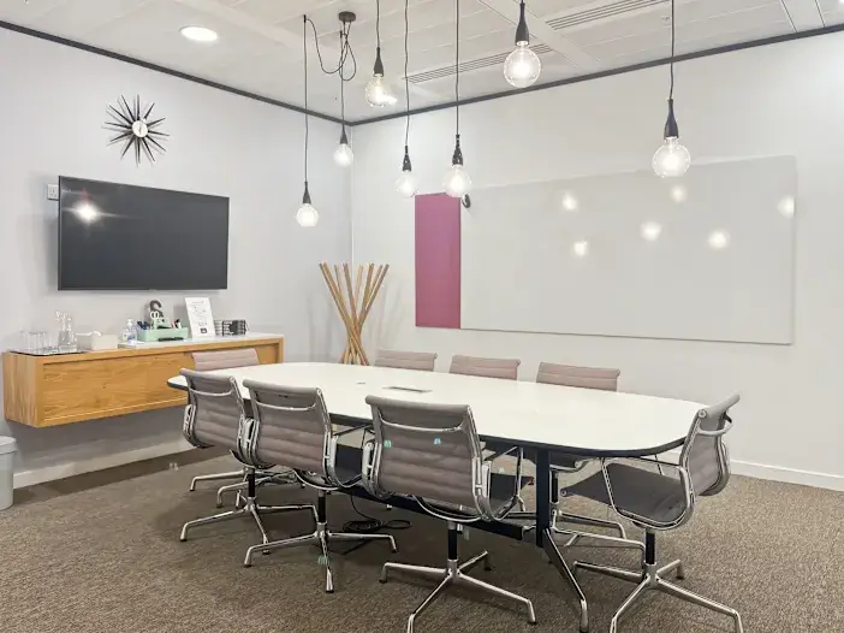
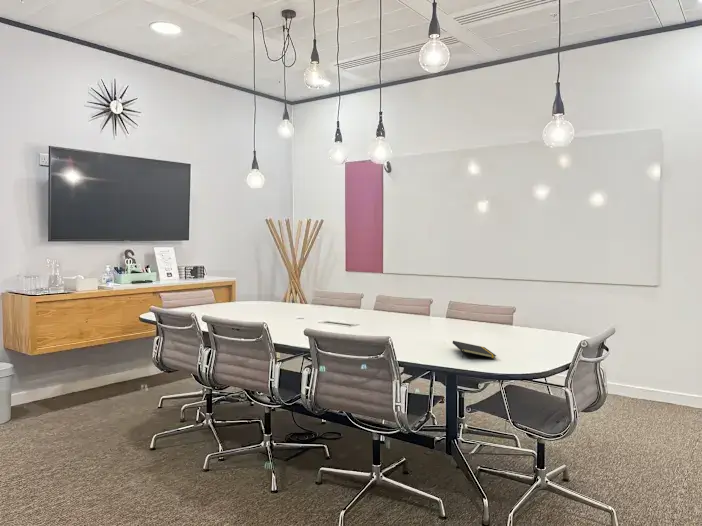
+ notepad (473, 349)
